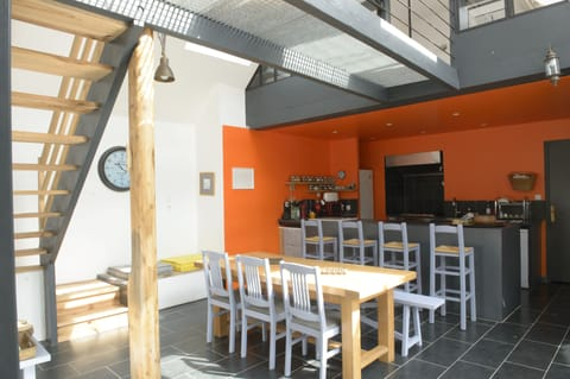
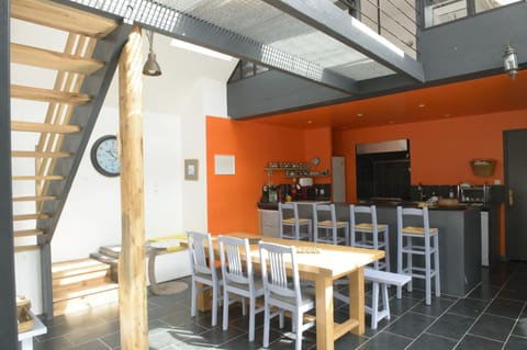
+ side table (154, 266)
